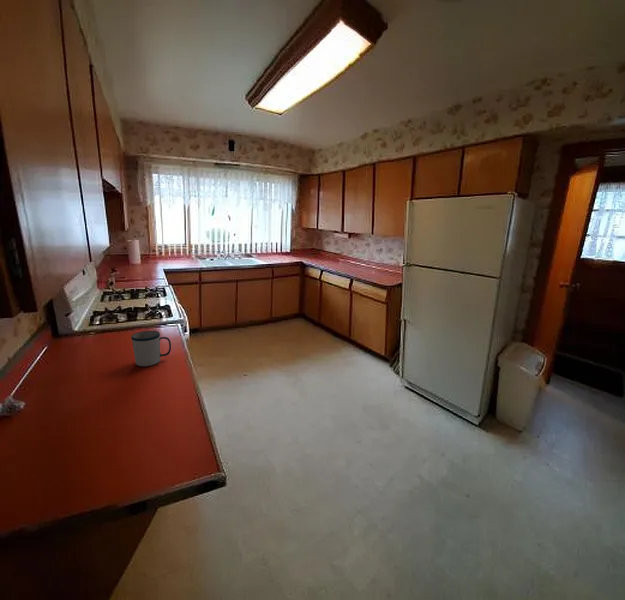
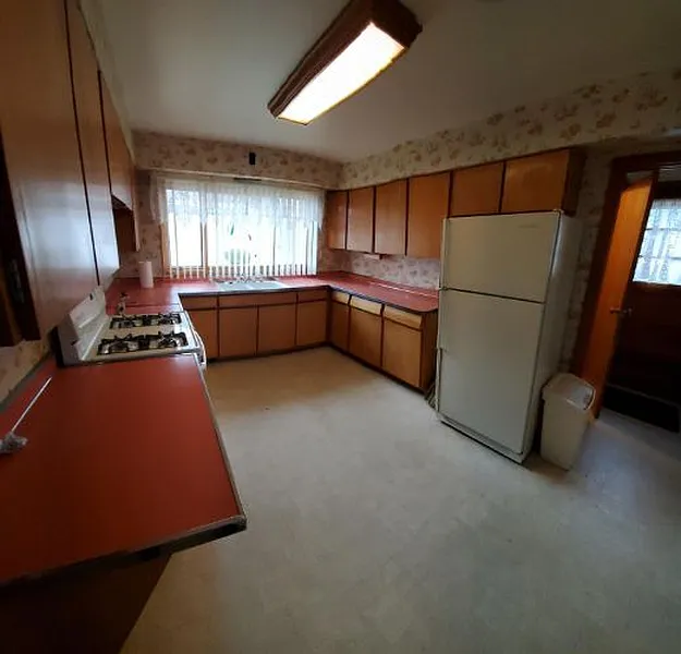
- mug (150, 348)
